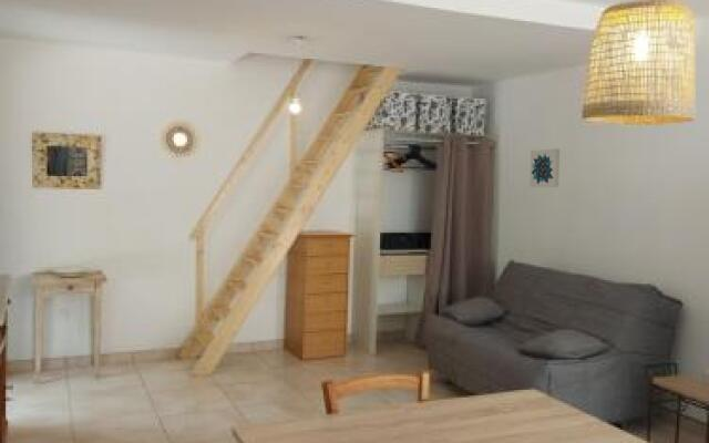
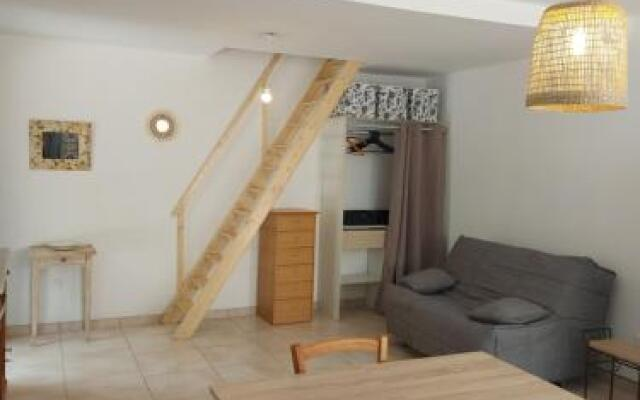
- wall art (544, 168)
